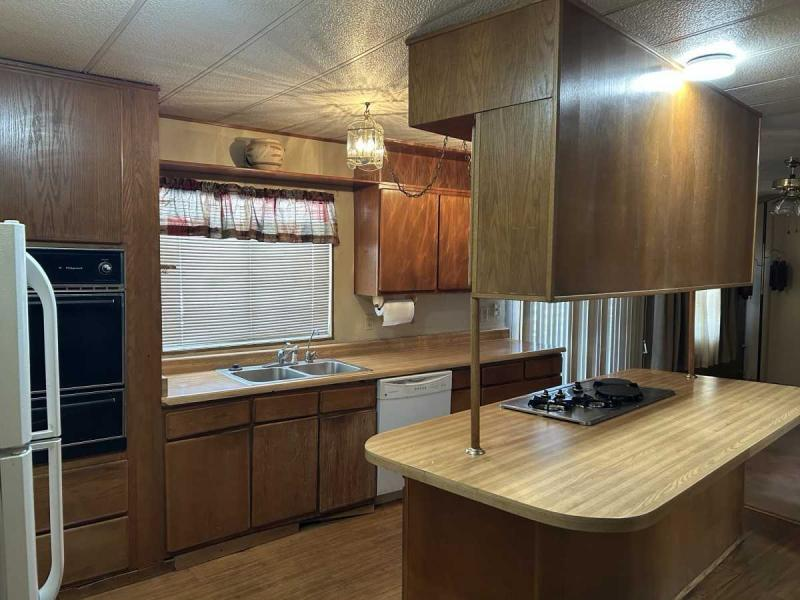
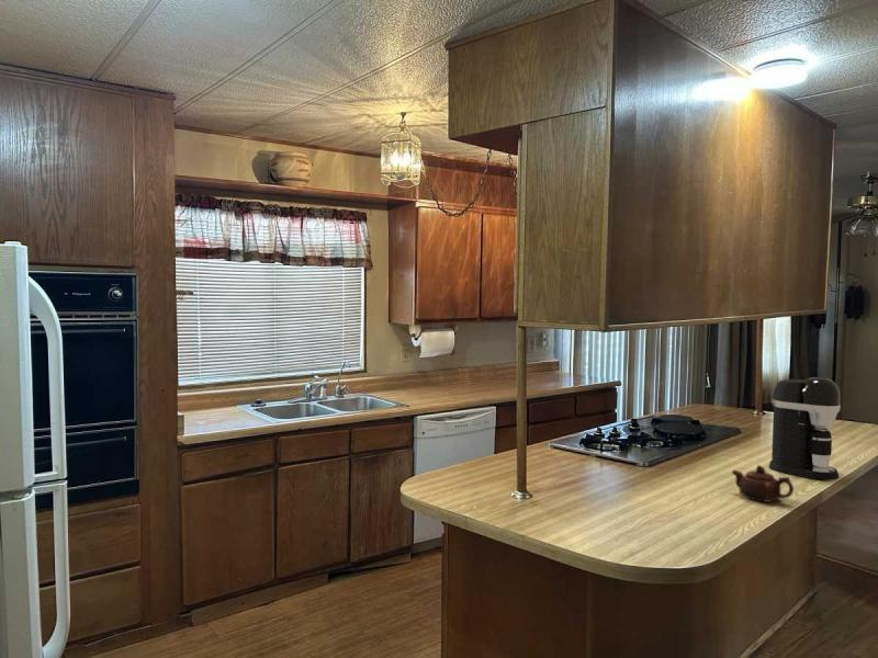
+ teapot (761, 481)
+ coffee maker (804, 423)
